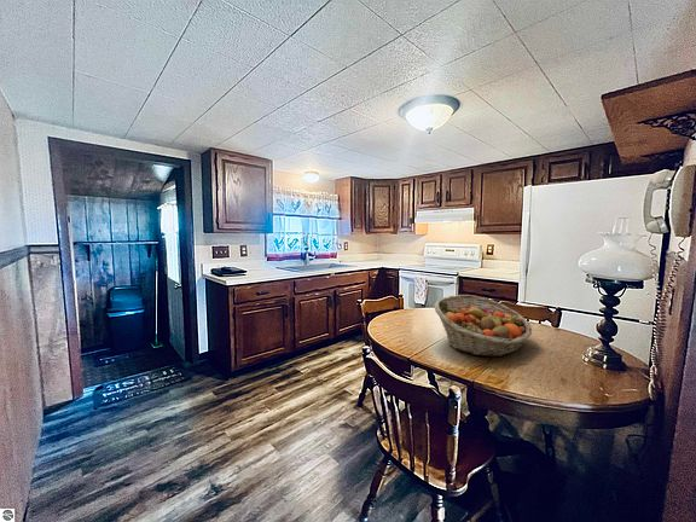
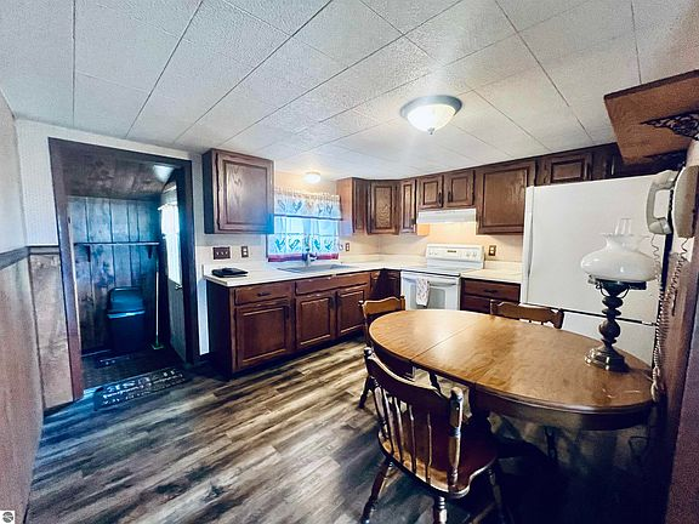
- fruit basket (481, 323)
